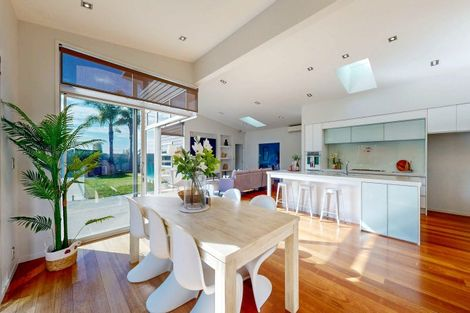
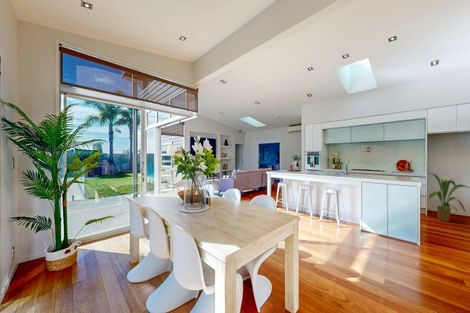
+ house plant (450, 197)
